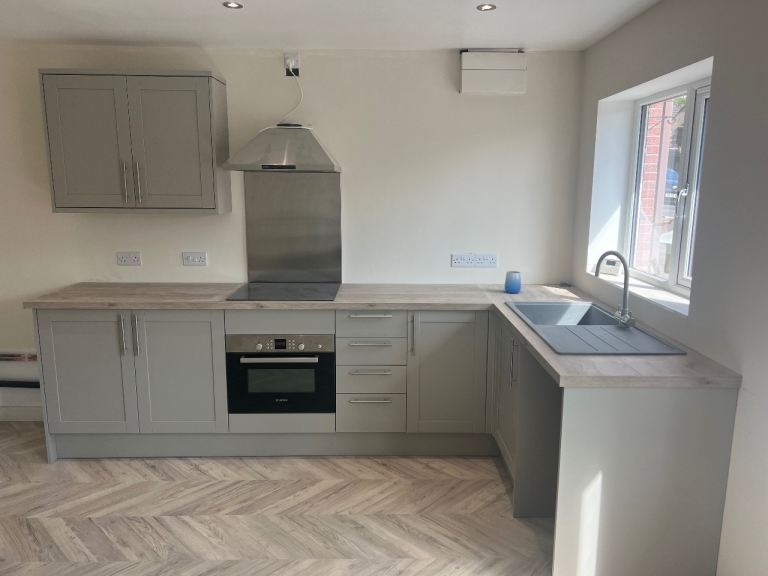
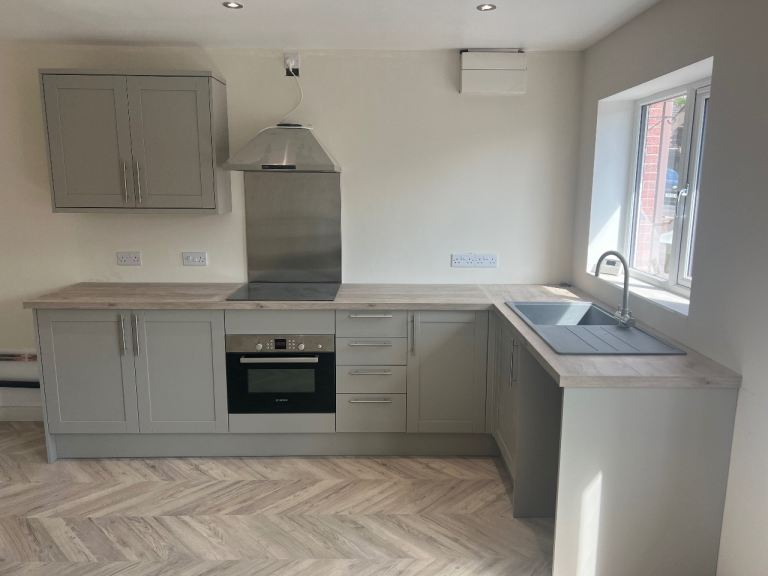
- cup (513, 282)
